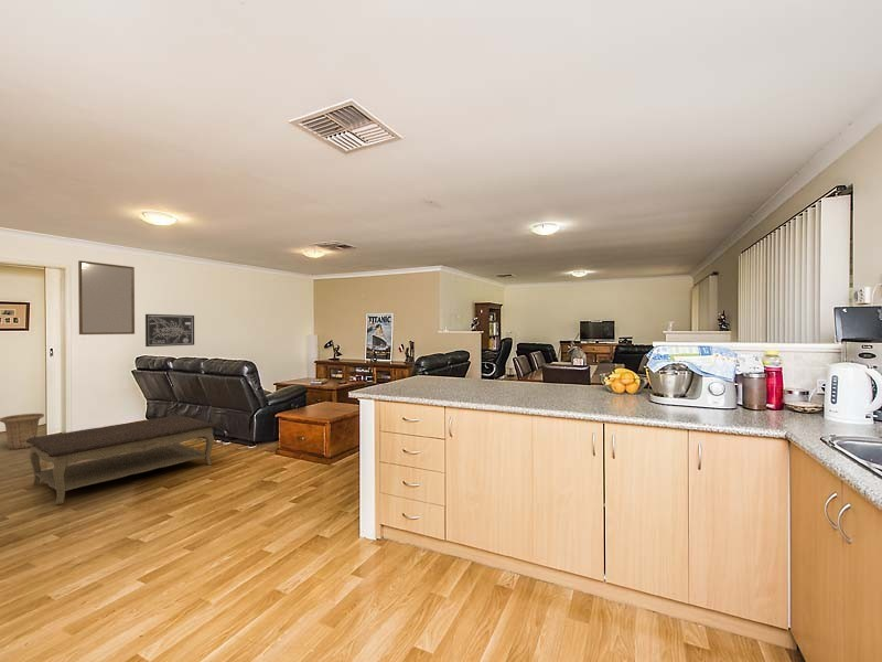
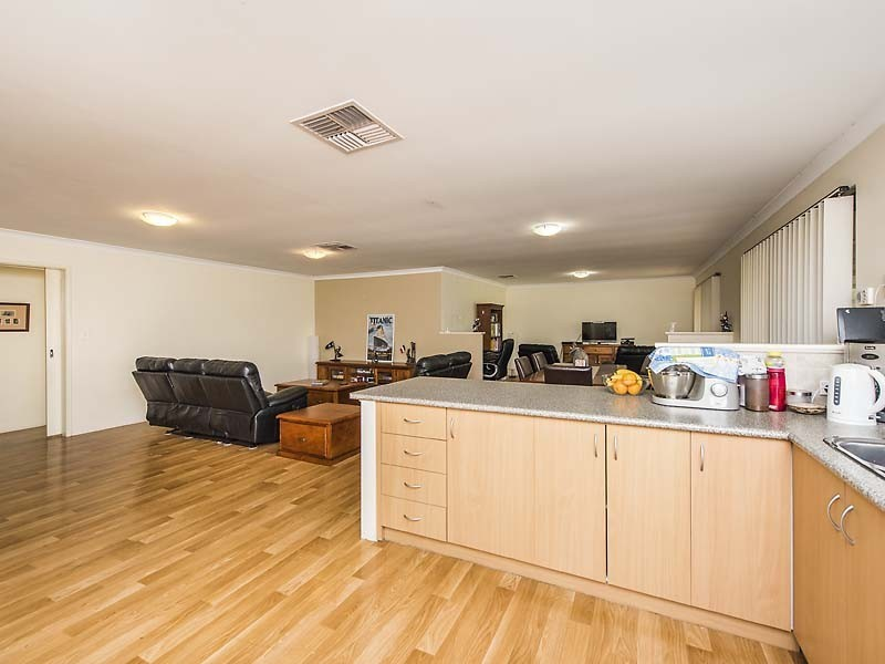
- coffee table (128, 451)
- basket (22, 431)
- home mirror (107, 299)
- wall art (171, 330)
